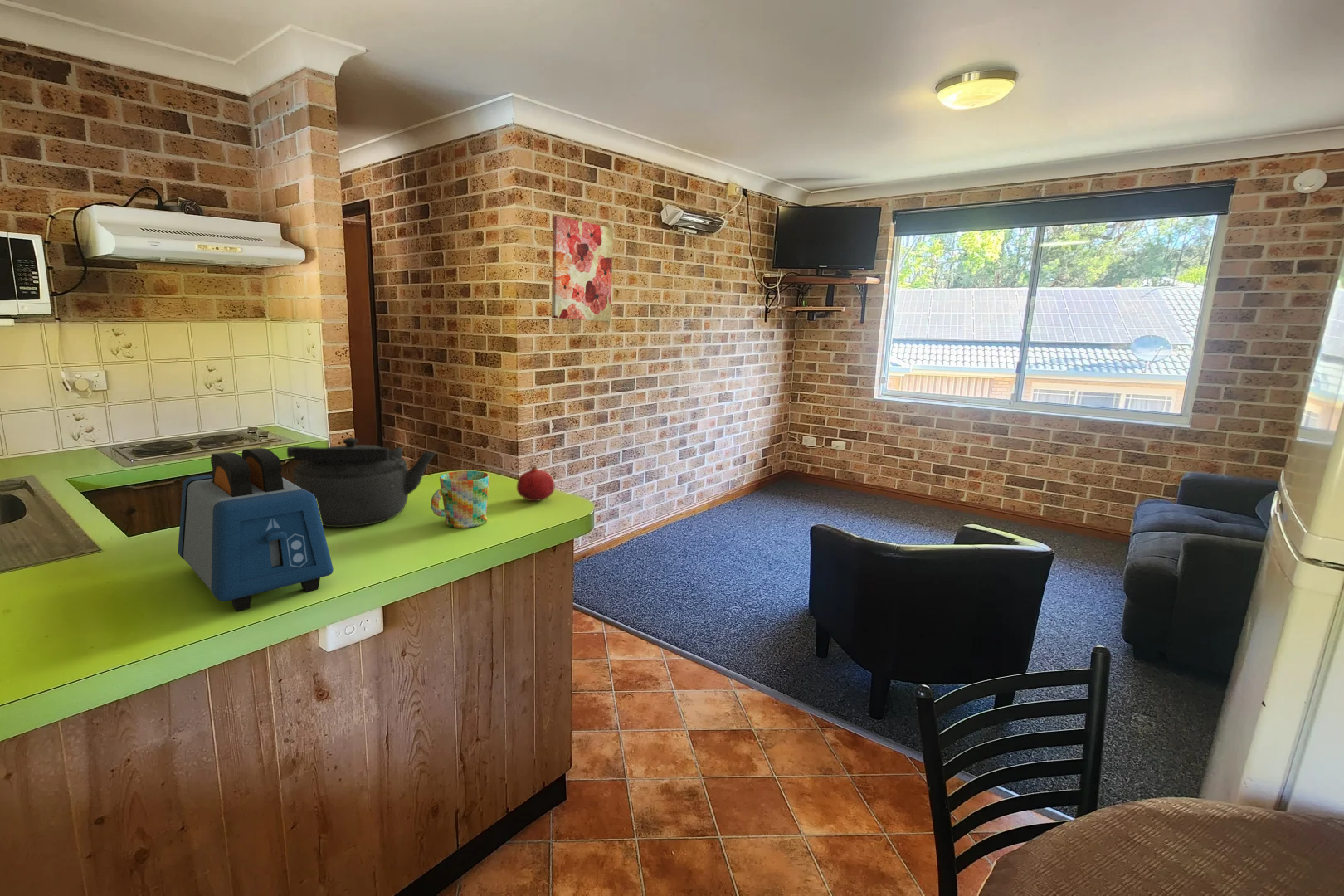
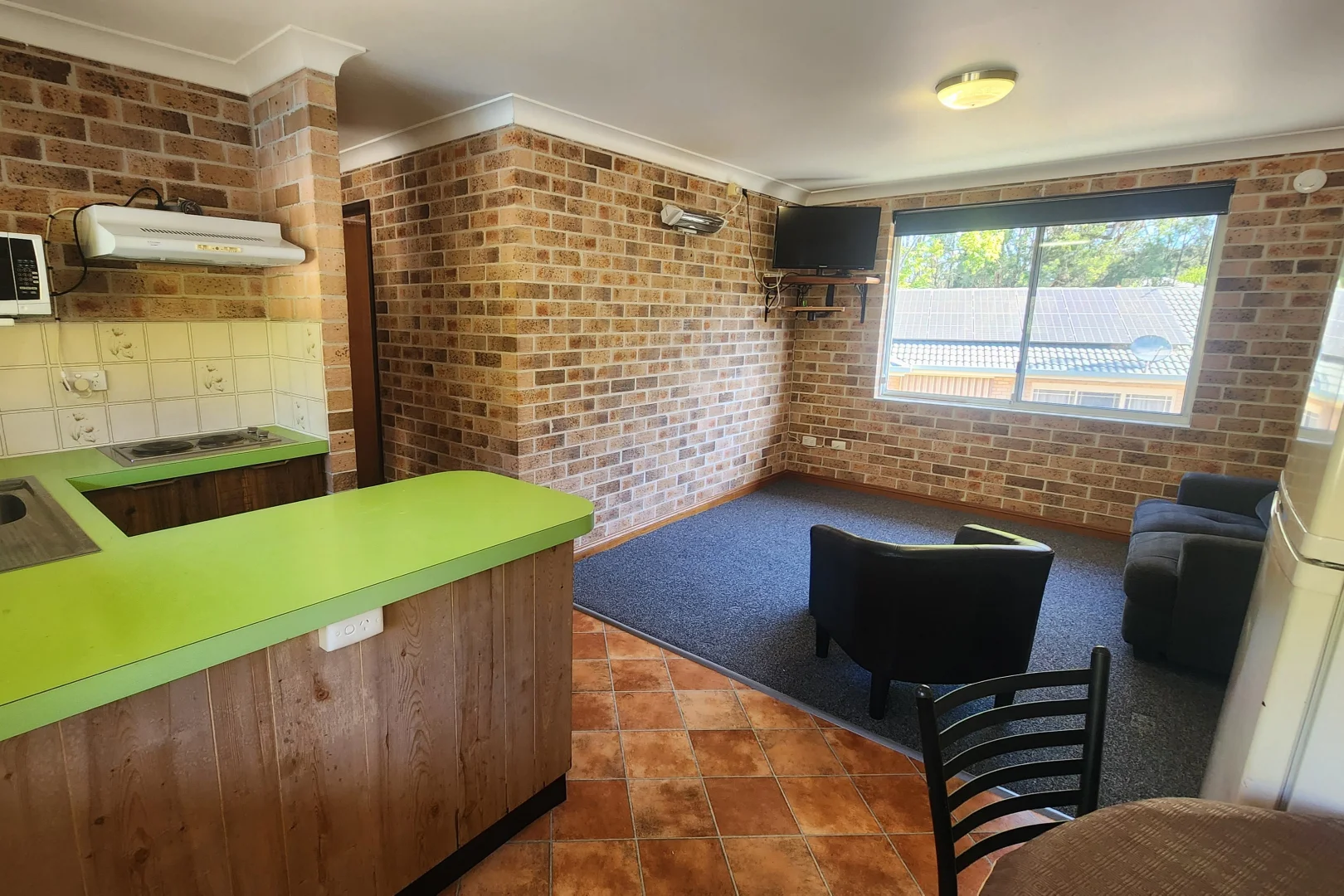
- mug (459, 499)
- wall art (583, 271)
- toaster (250, 516)
- fruit (535, 482)
- kettle (356, 476)
